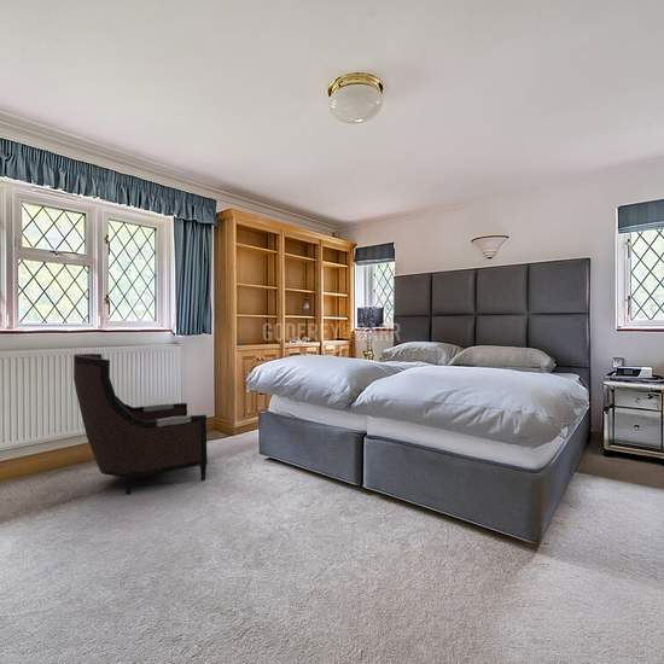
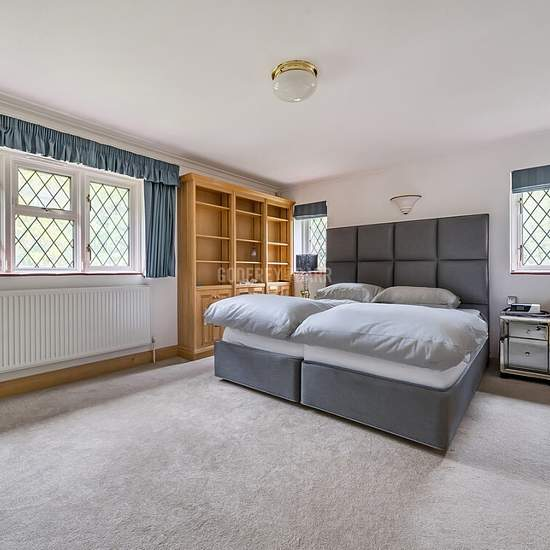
- armchair (139, 415)
